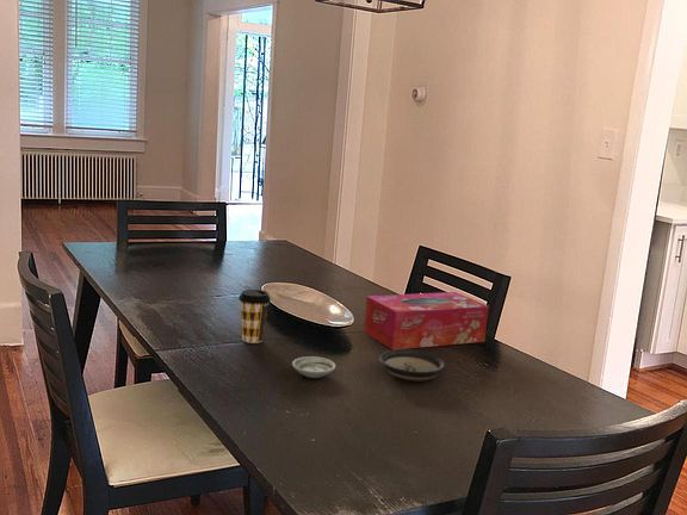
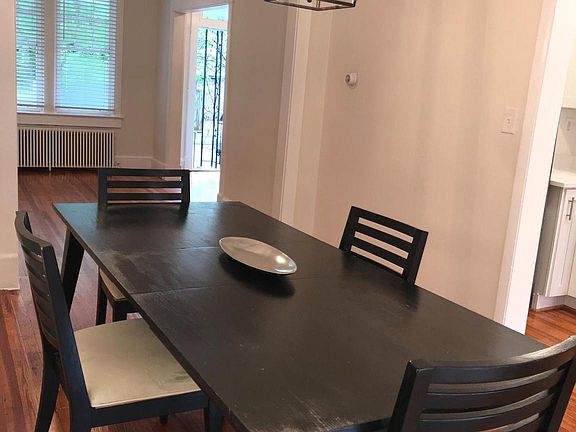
- saucer (411, 367)
- coffee cup (253, 316)
- saucer (312, 368)
- tissue box (426, 318)
